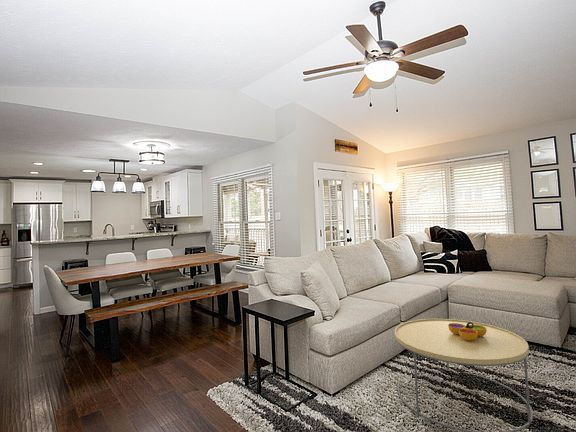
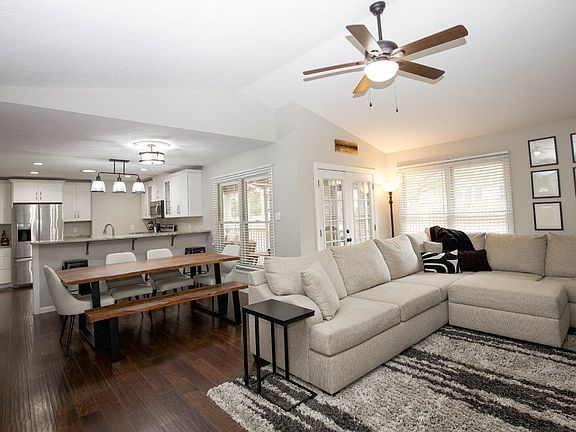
- coffee table (457, 363)
- decorative bowl (467, 328)
